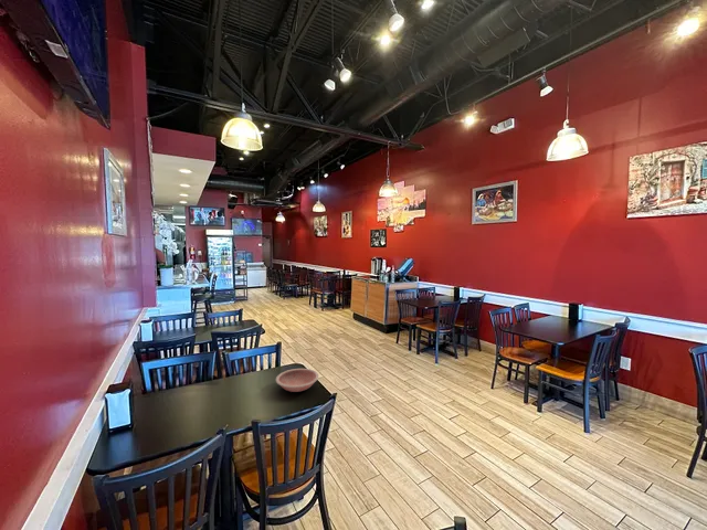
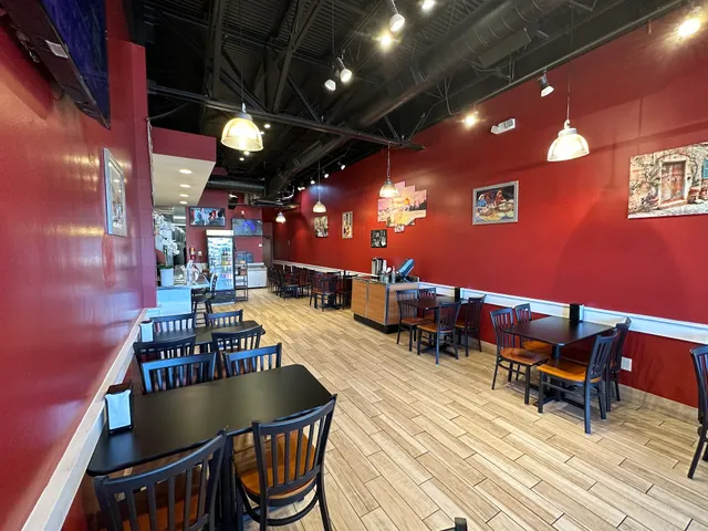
- bowl (297, 382)
